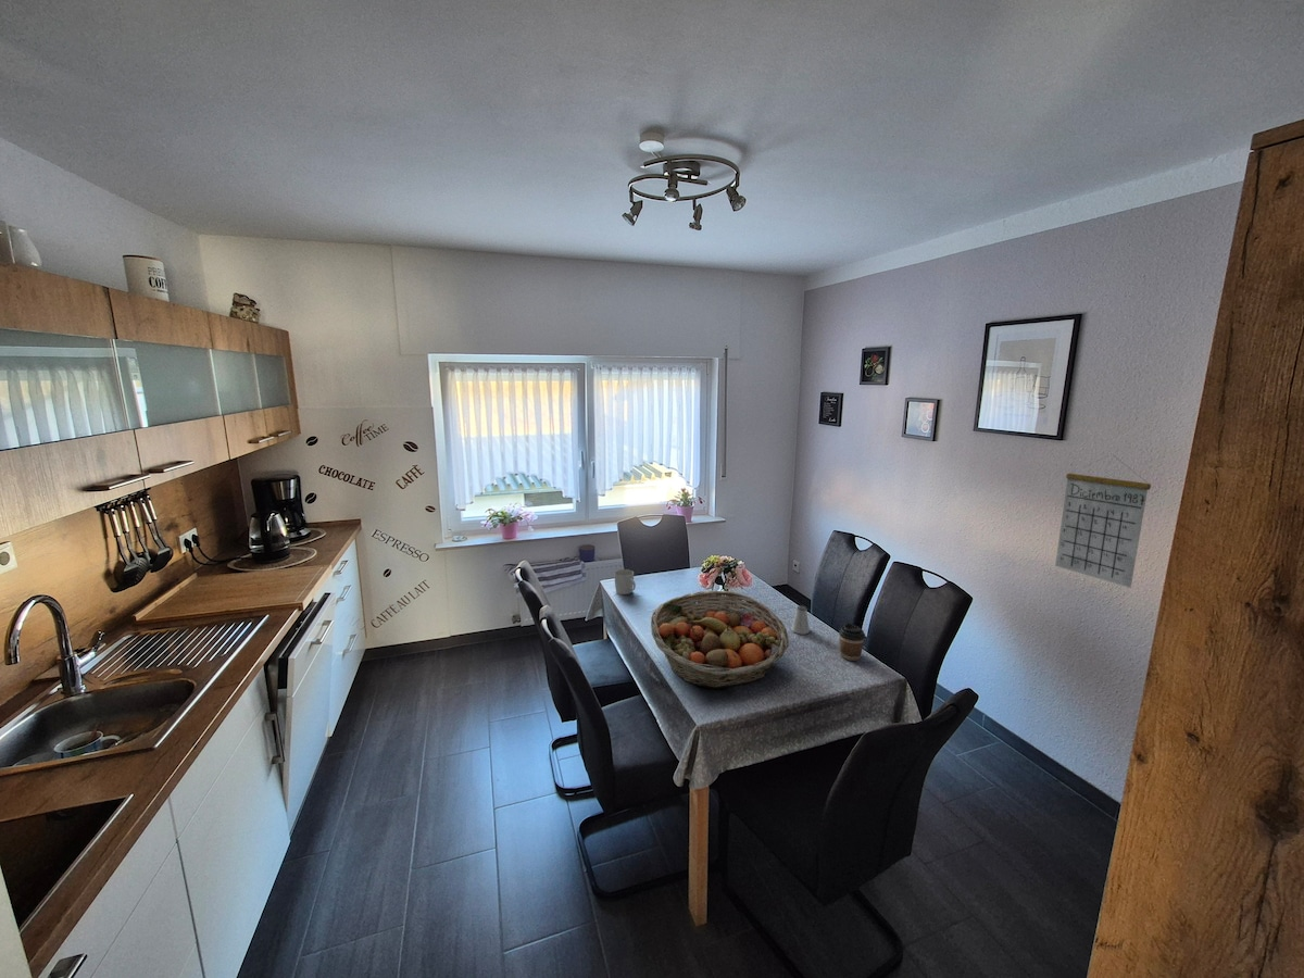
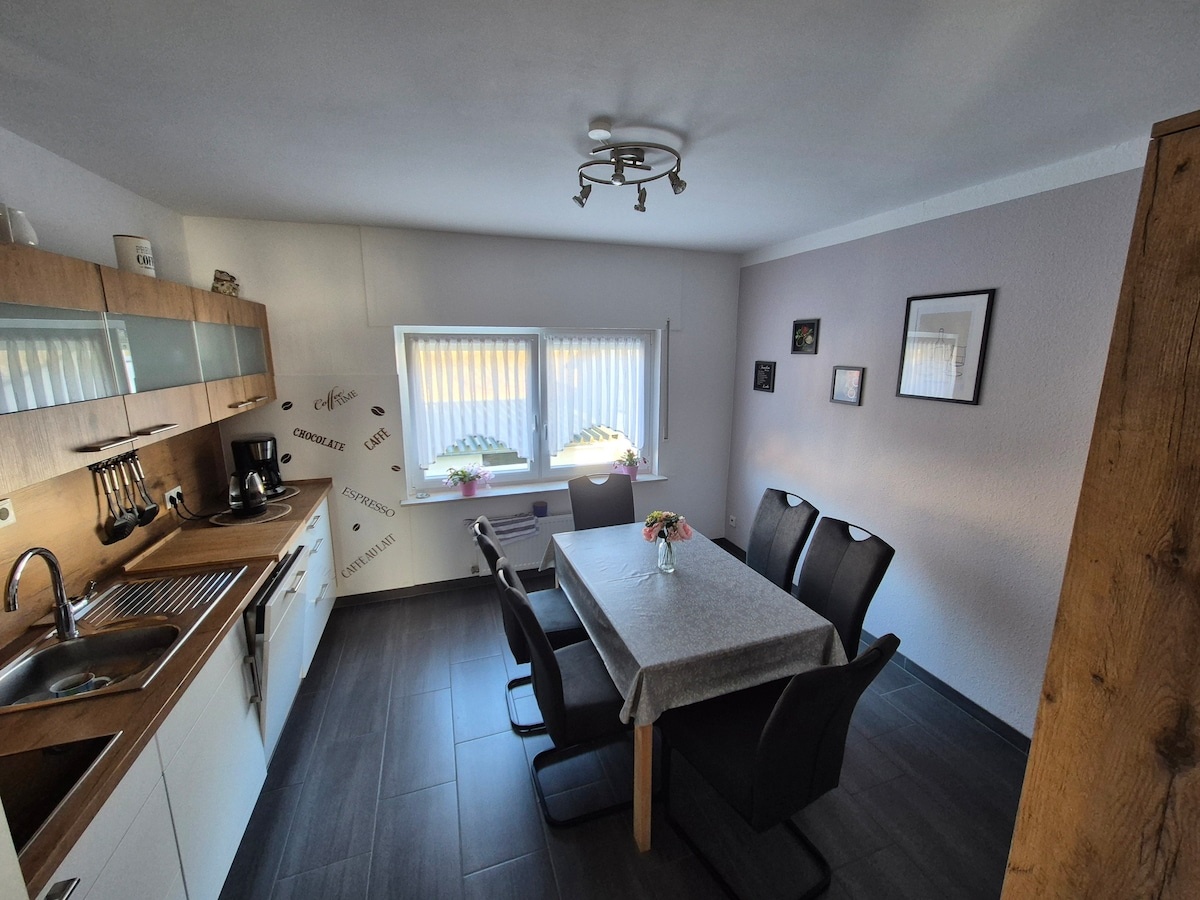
- coffee cup (851, 641)
- mug (626, 582)
- fruit basket (718, 637)
- saltshaker (801, 618)
- calendar (1100, 516)
